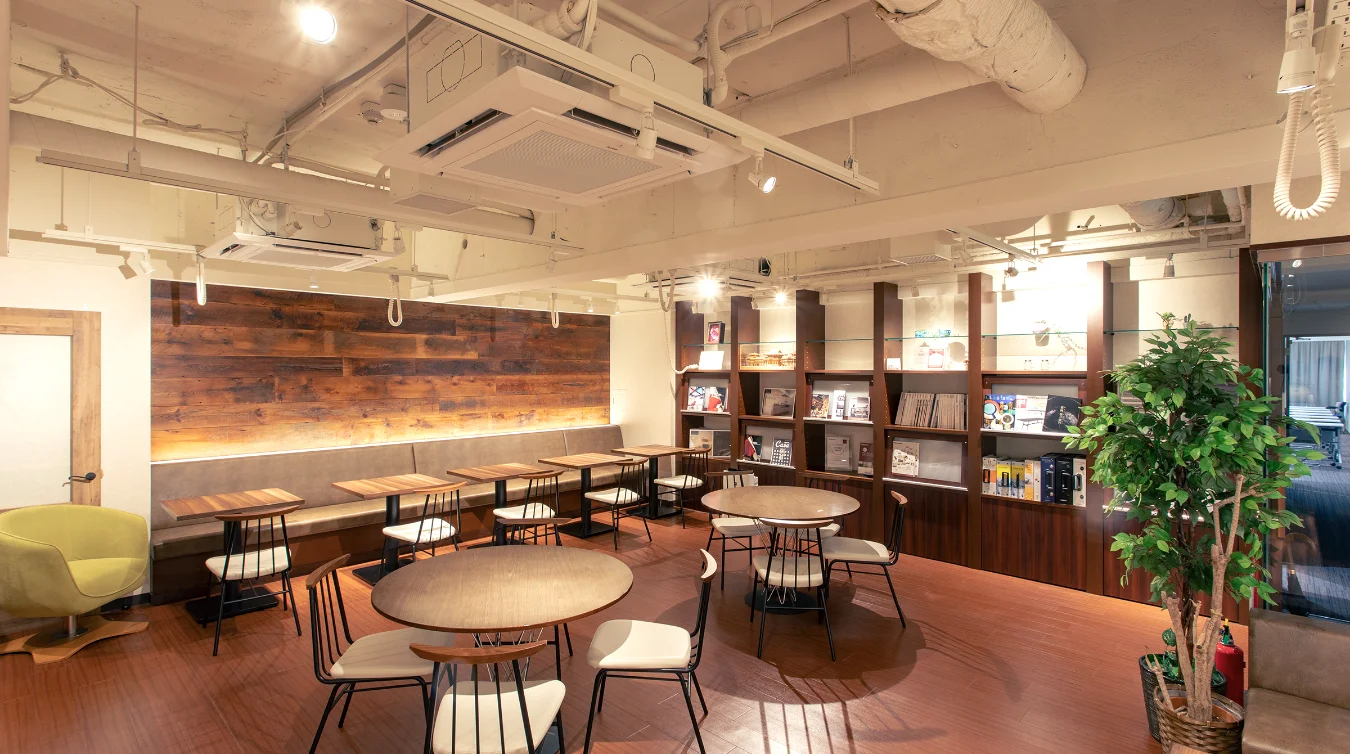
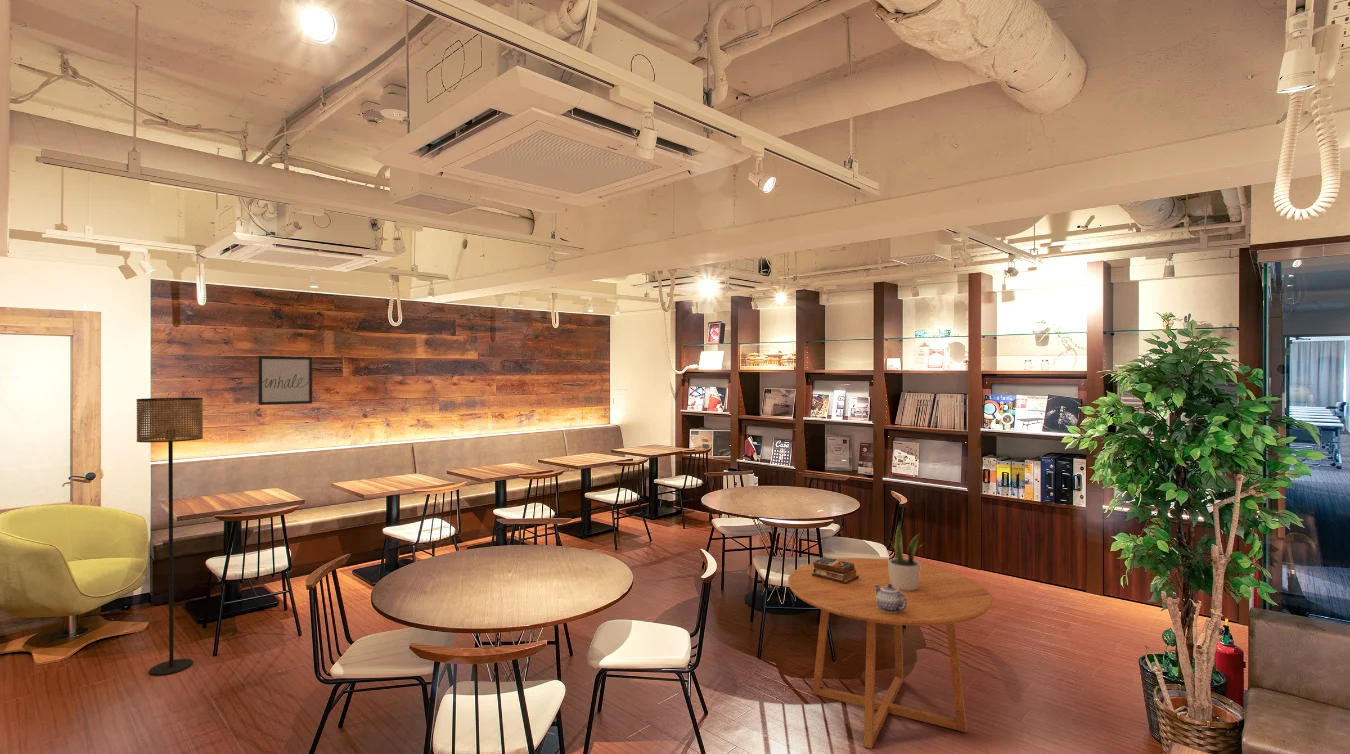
+ wall art (286, 380)
+ books (834, 569)
+ teapot (889, 596)
+ floor lamp (170, 533)
+ dining table (875, 647)
+ potted plant (902, 553)
